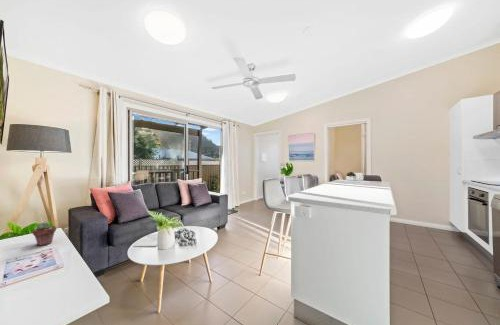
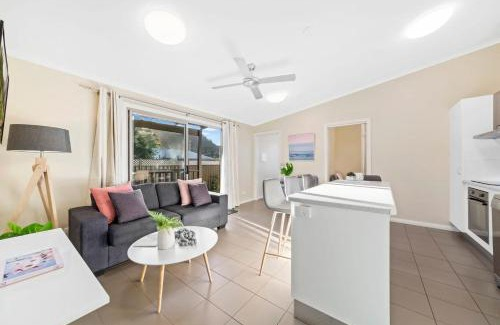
- potted succulent (44, 232)
